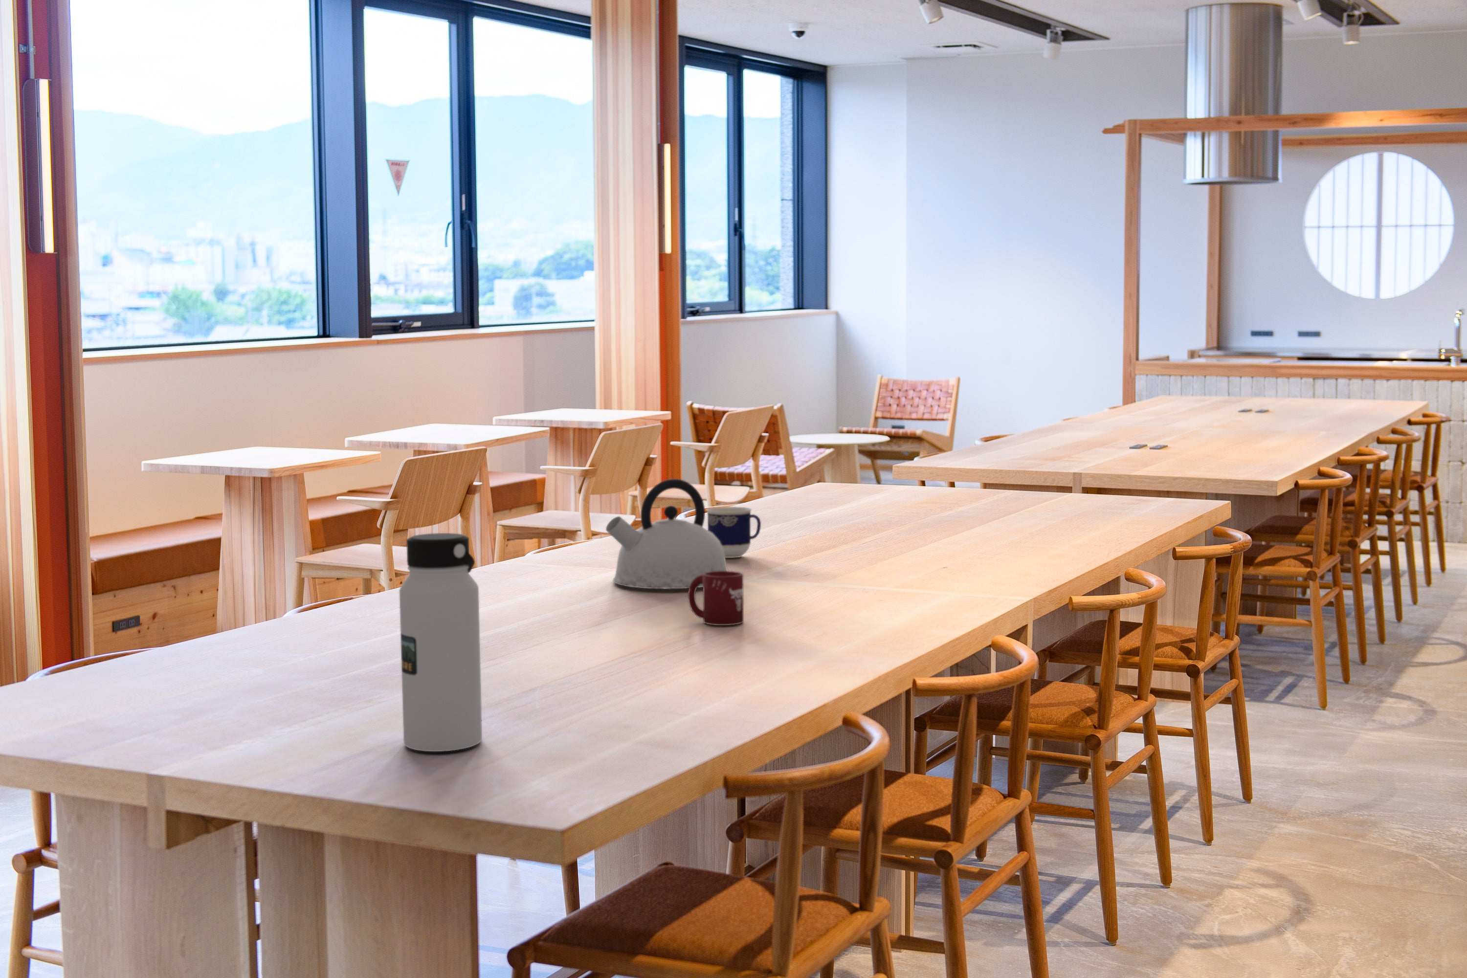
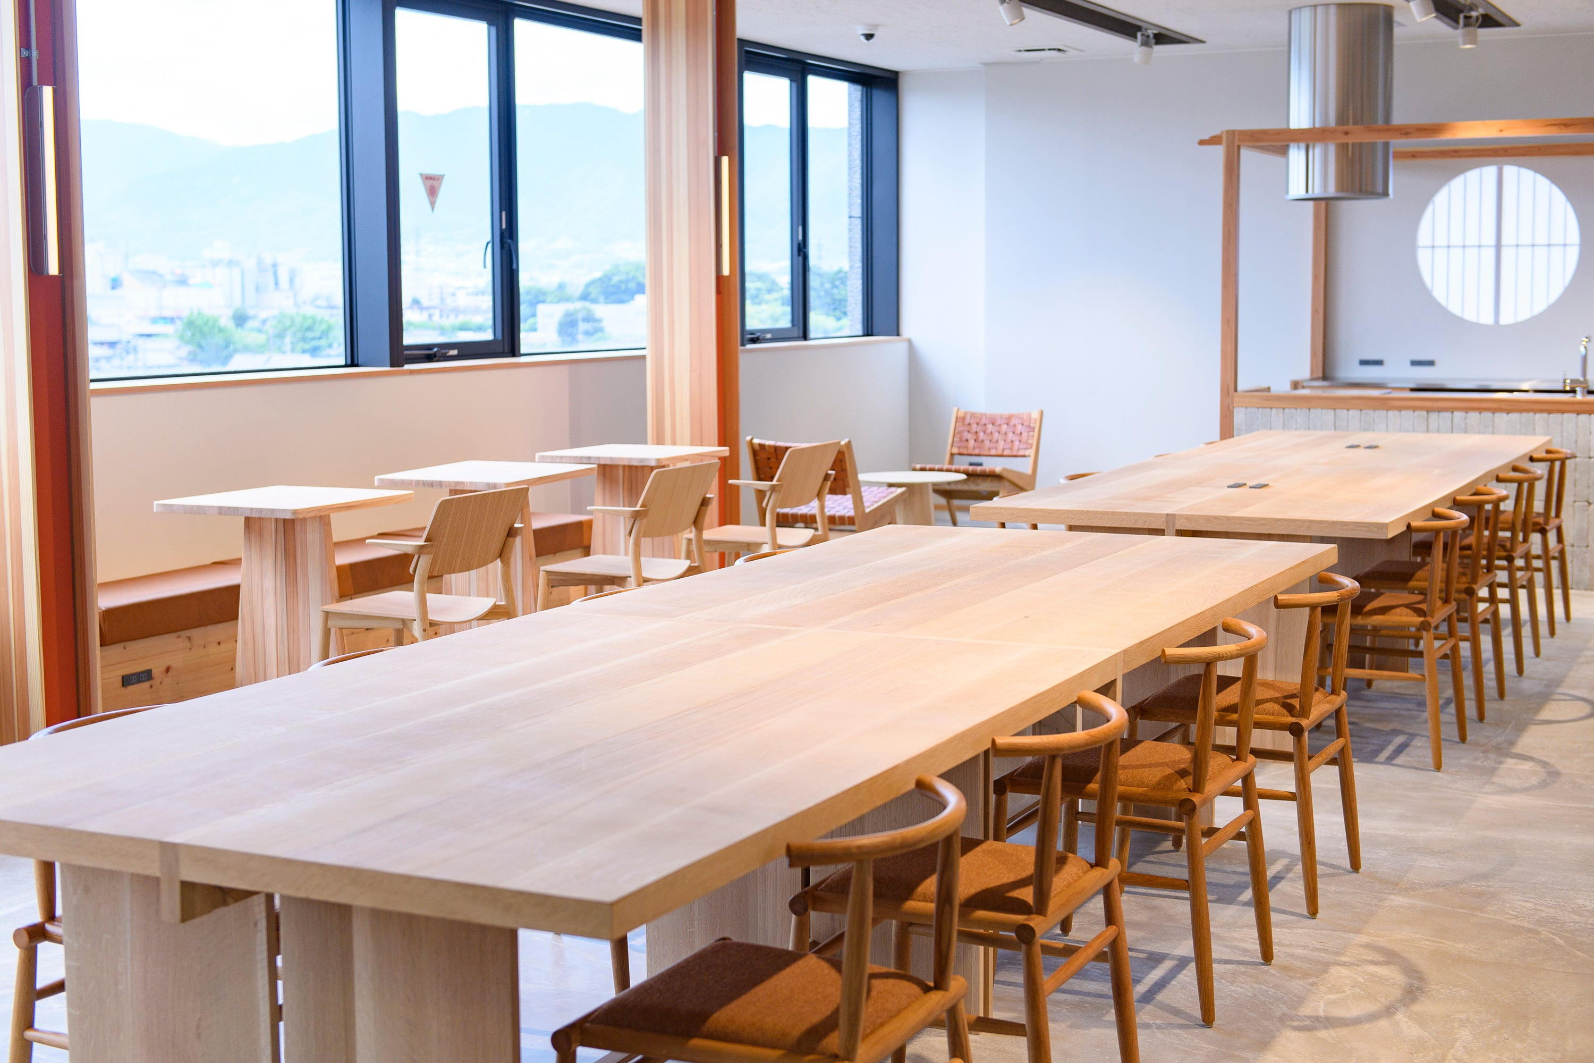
- cup (735, 533)
- kettle (666, 530)
- water bottle (440, 640)
- cup (715, 597)
